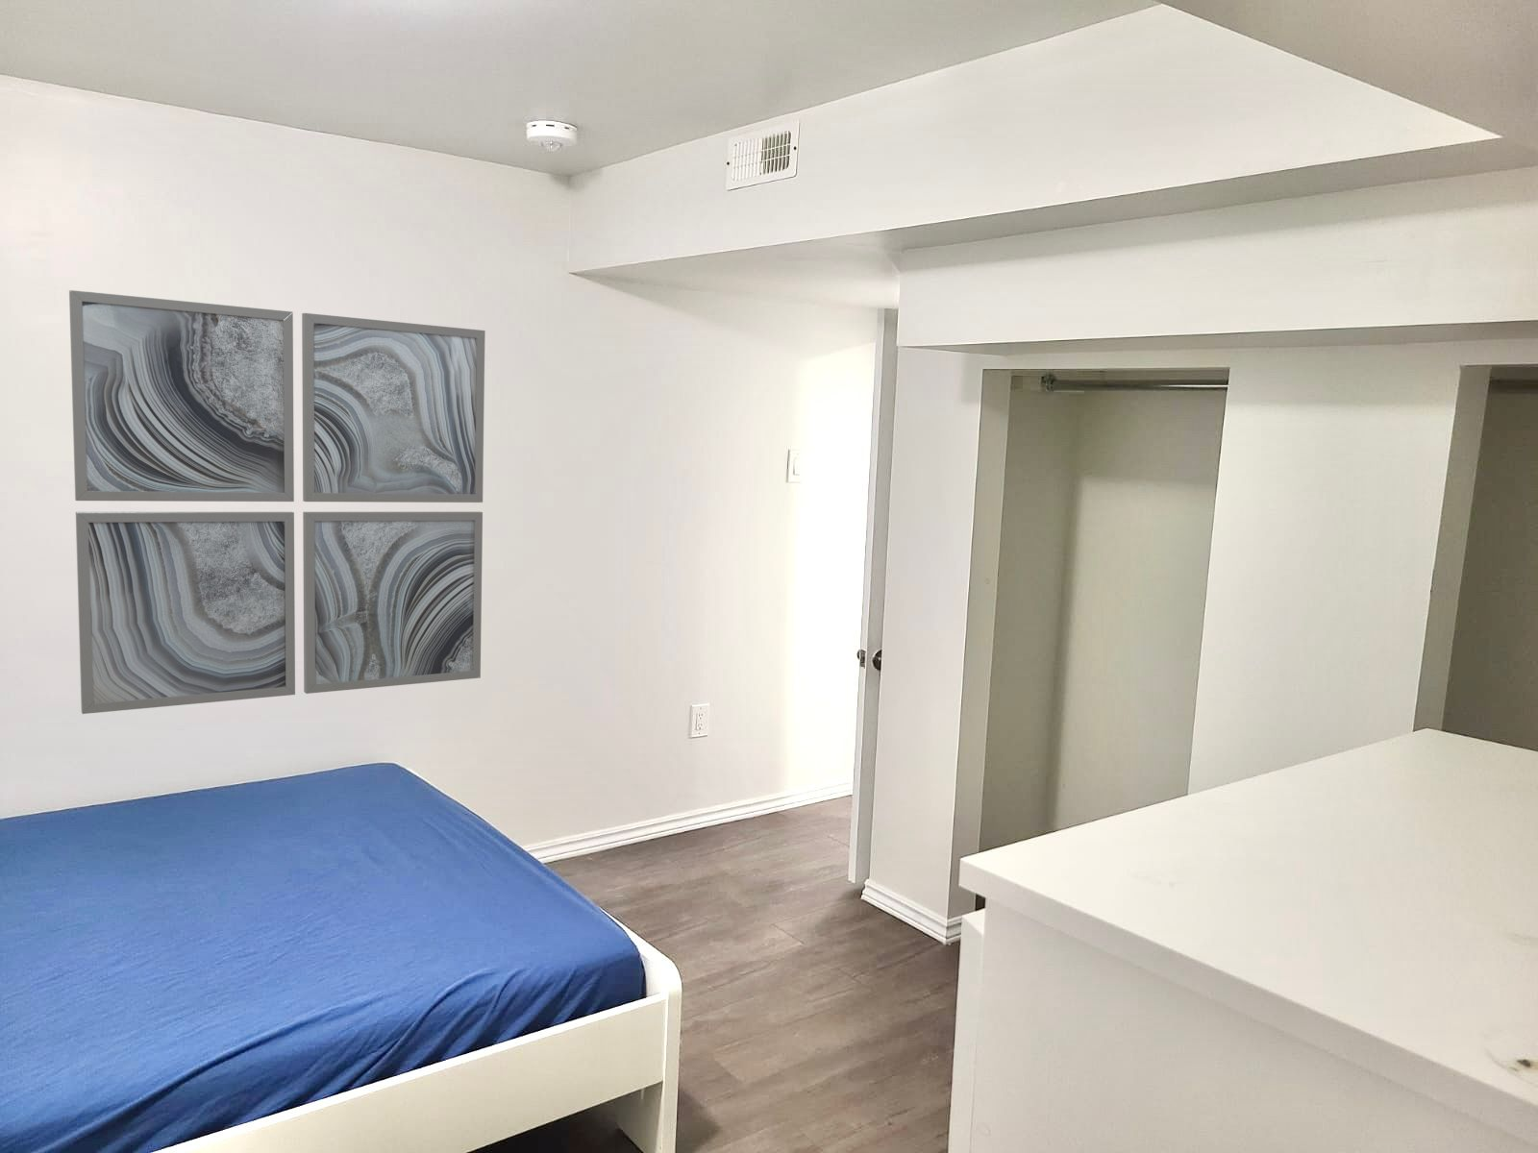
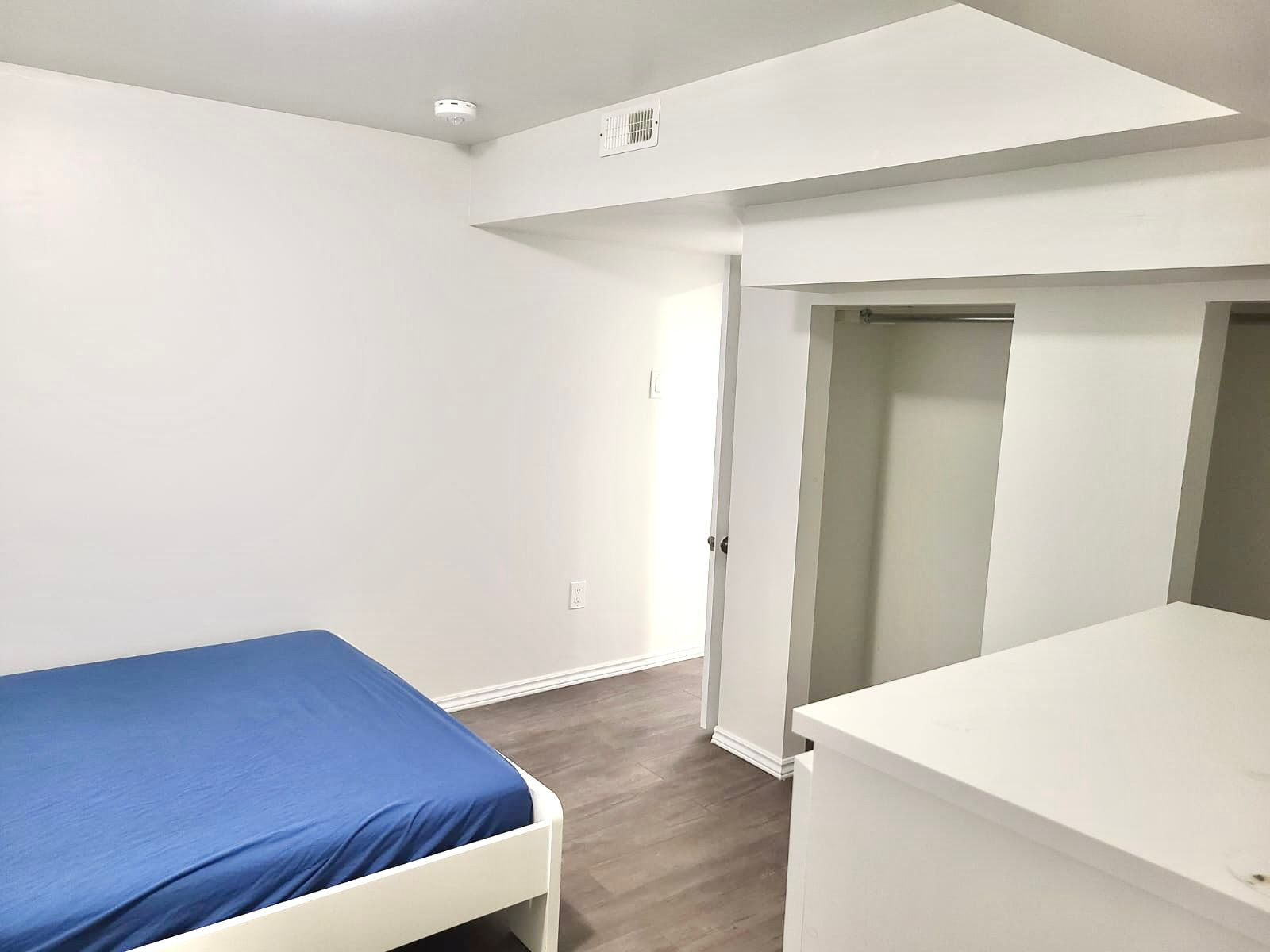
- wall art (303, 500)
